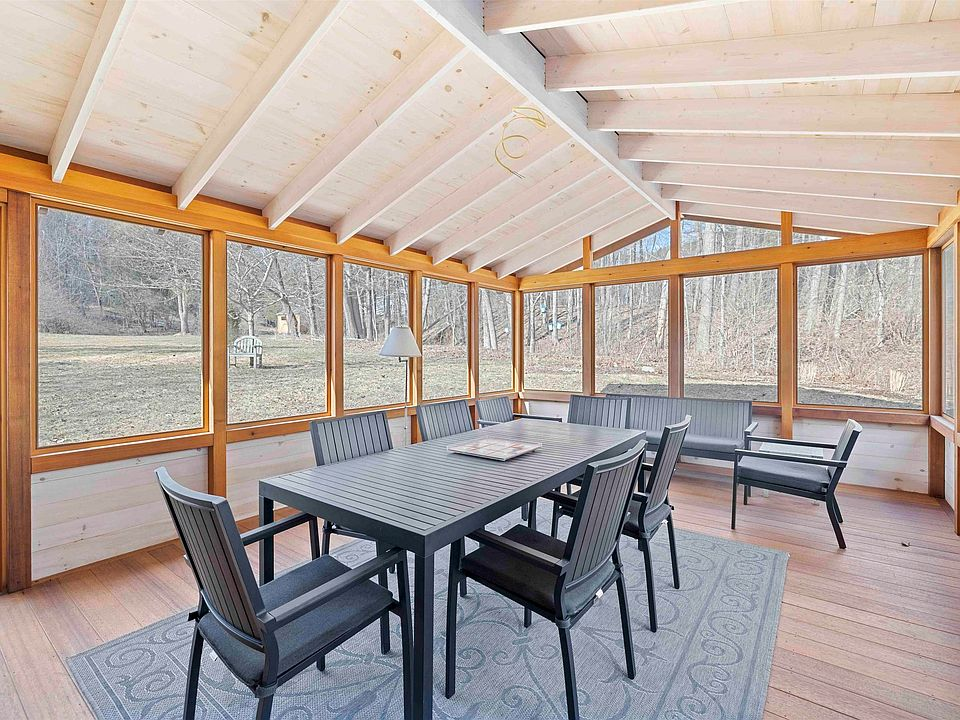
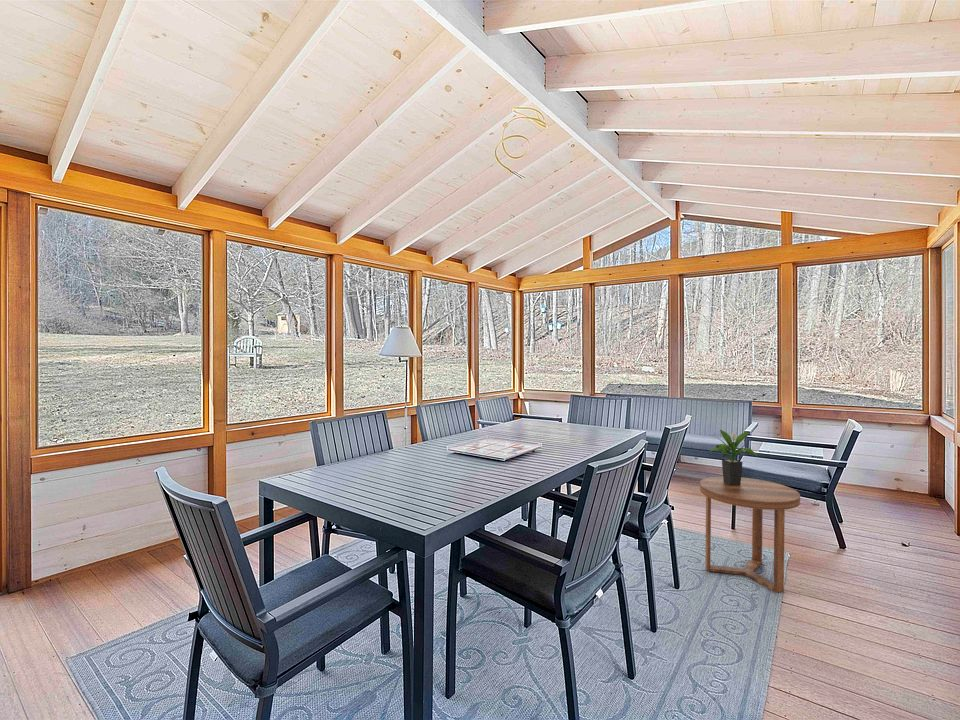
+ potted plant (730, 456)
+ side table (752, 530)
